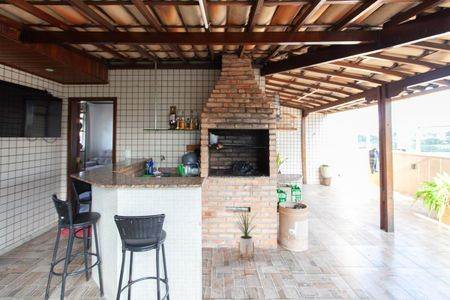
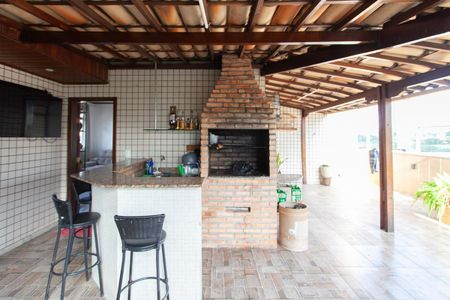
- house plant (246, 230)
